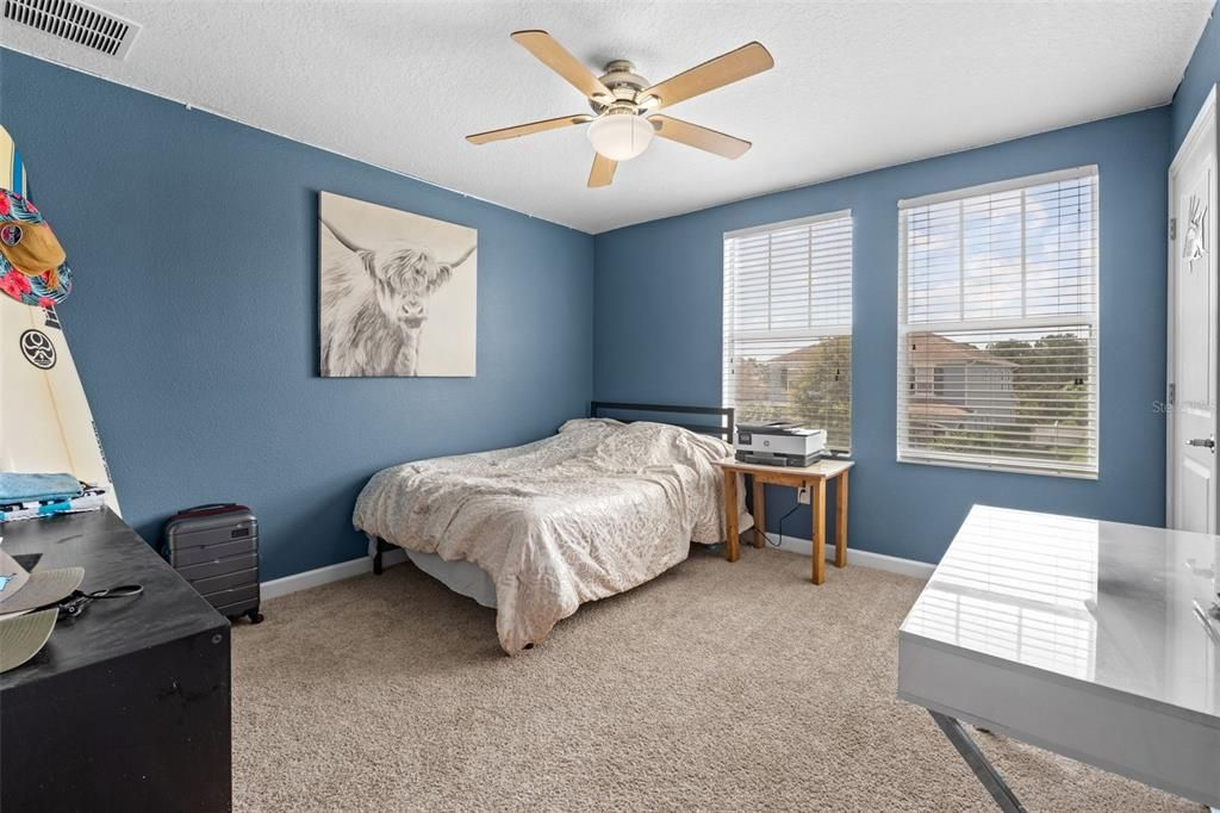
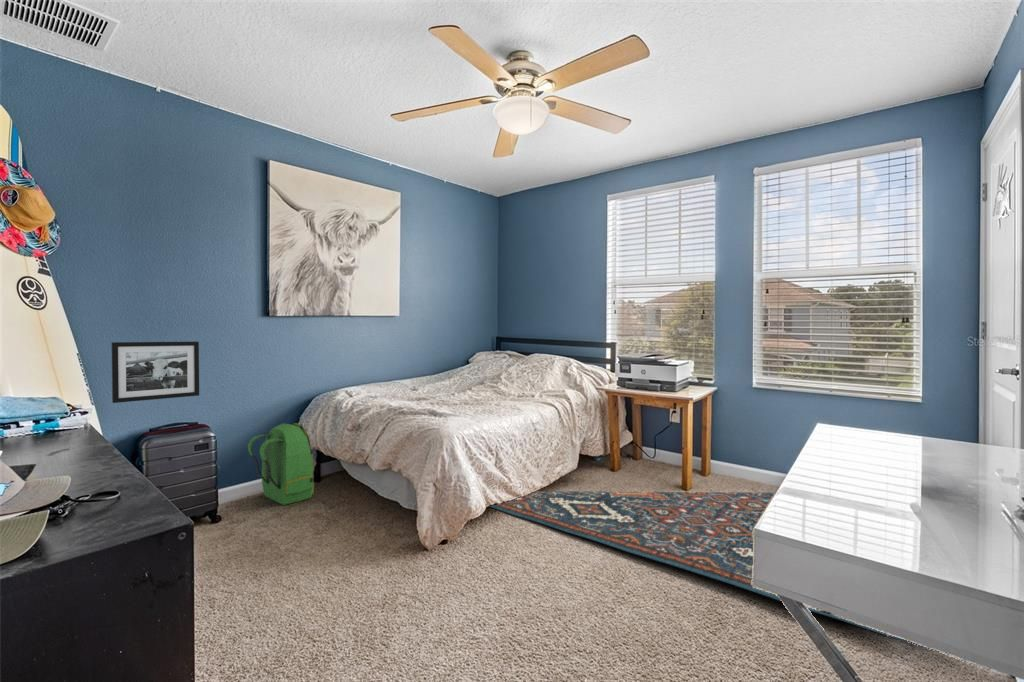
+ picture frame (157, 370)
+ backpack (283, 461)
+ rug (708, 509)
